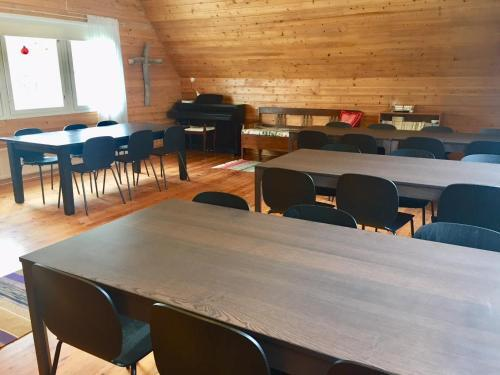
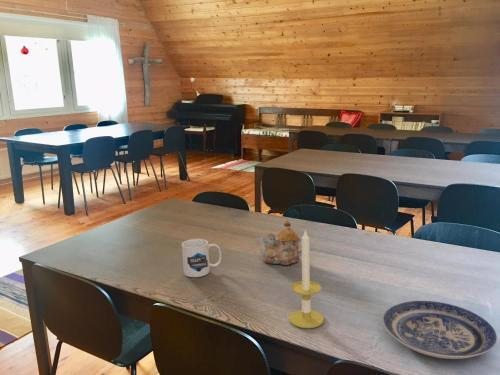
+ mug (200, 257)
+ plate (436, 331)
+ candle (305, 275)
+ teapot (282, 241)
